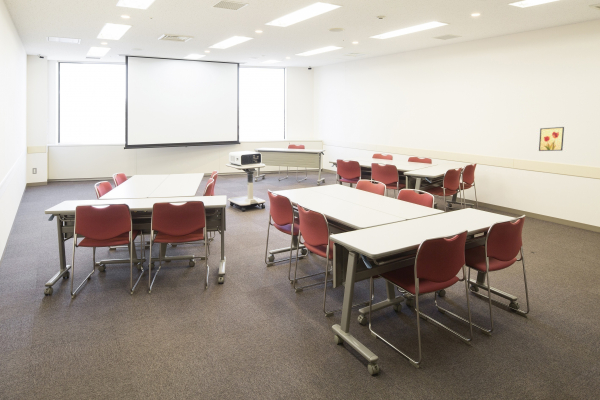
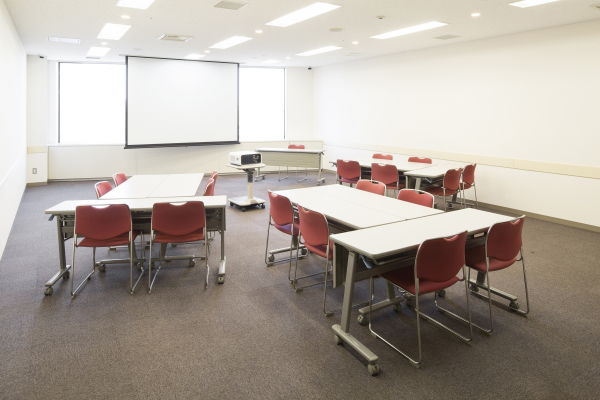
- wall art (551, 139)
